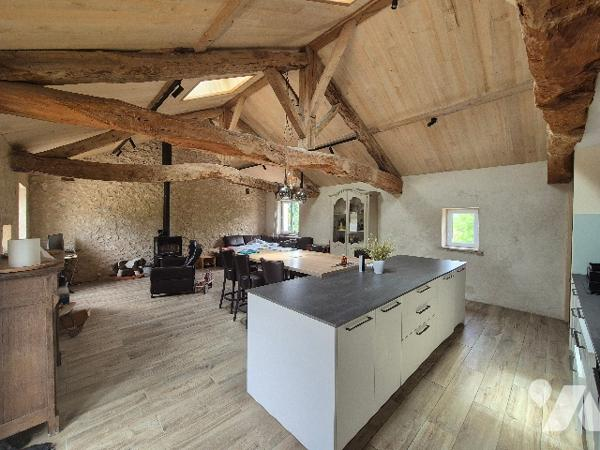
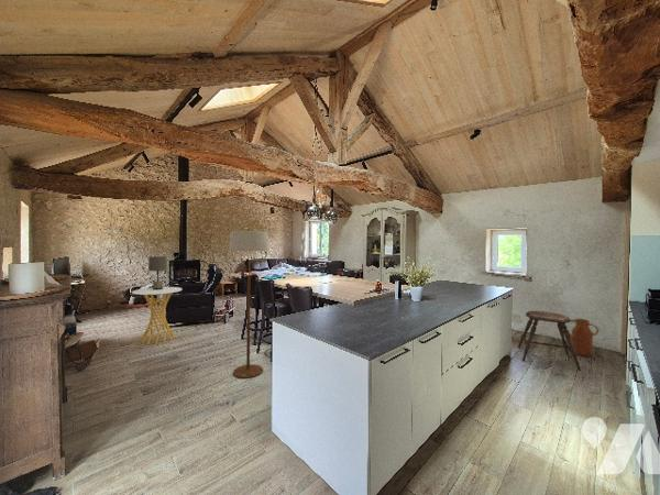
+ watering can (575, 334)
+ stool (547, 343)
+ side table (157, 315)
+ lamp (157, 273)
+ floor lamp (249, 297)
